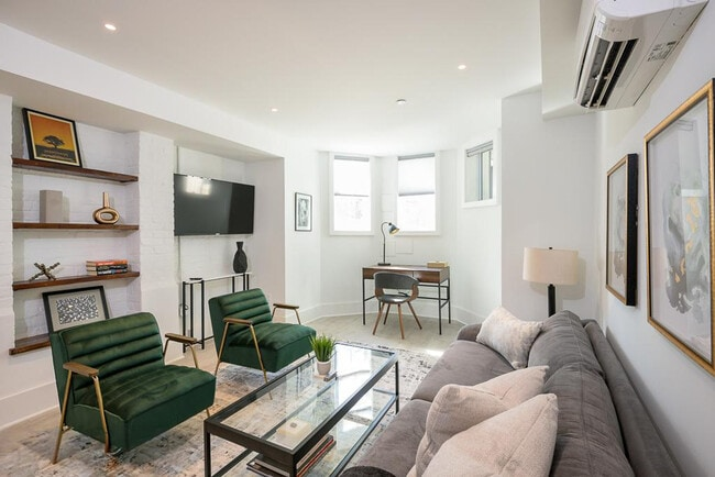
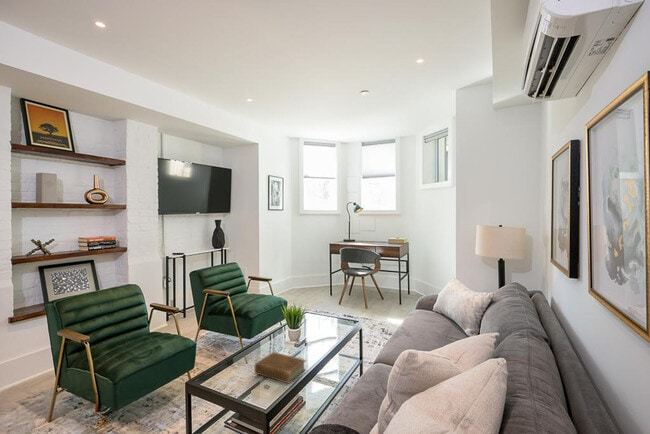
+ book (280, 367)
